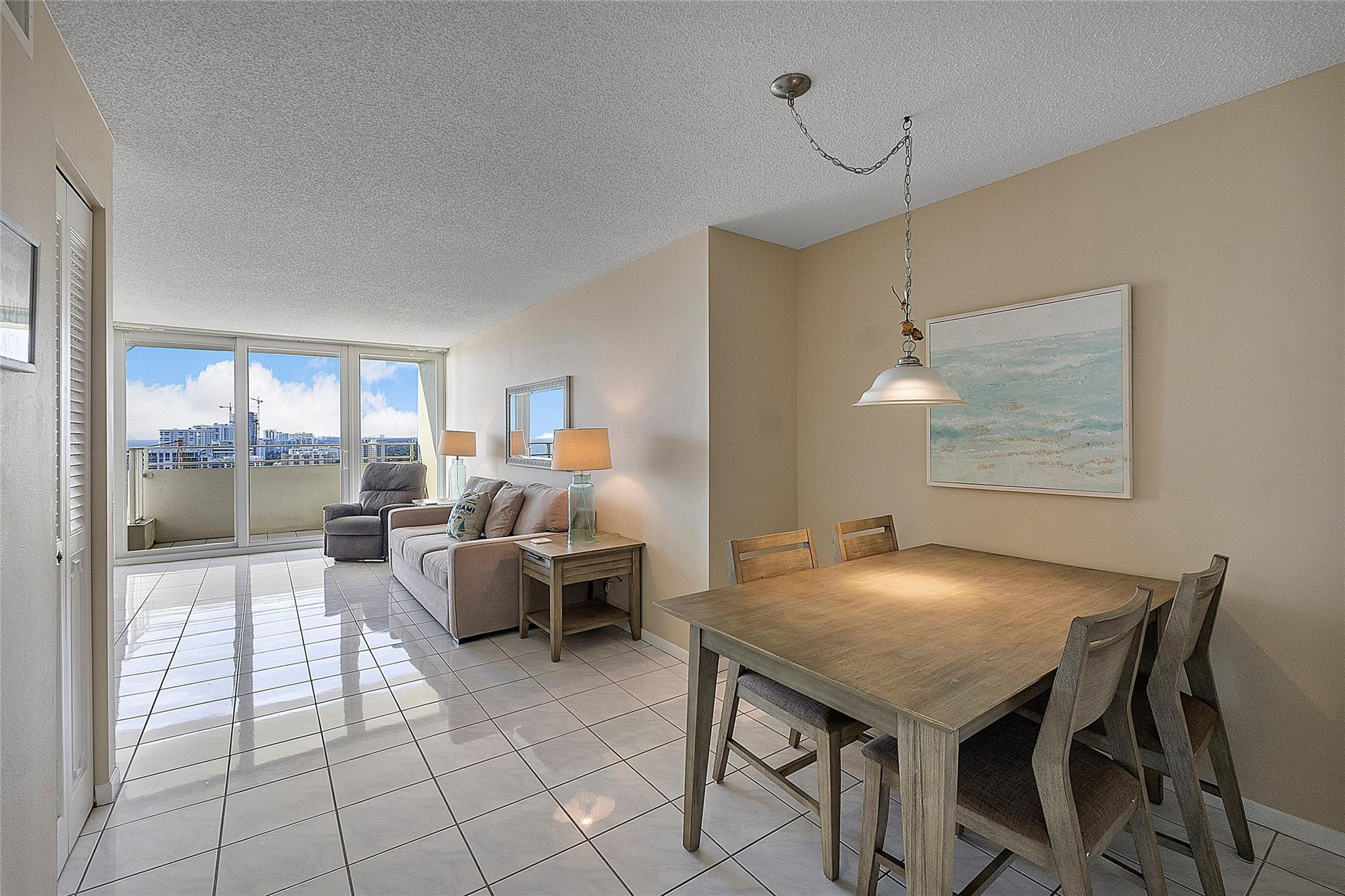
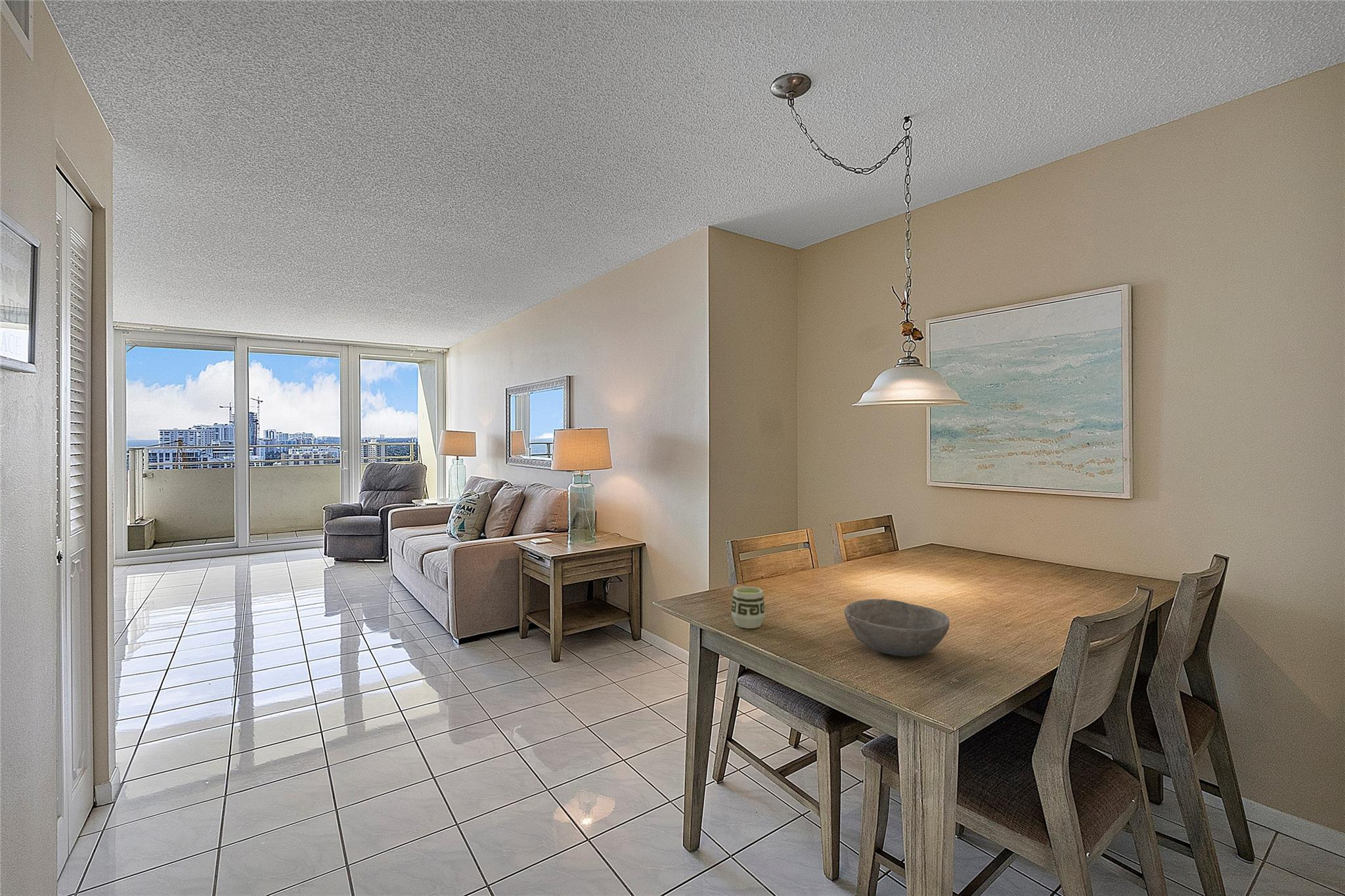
+ bowl (895, 629)
+ cup (748, 607)
